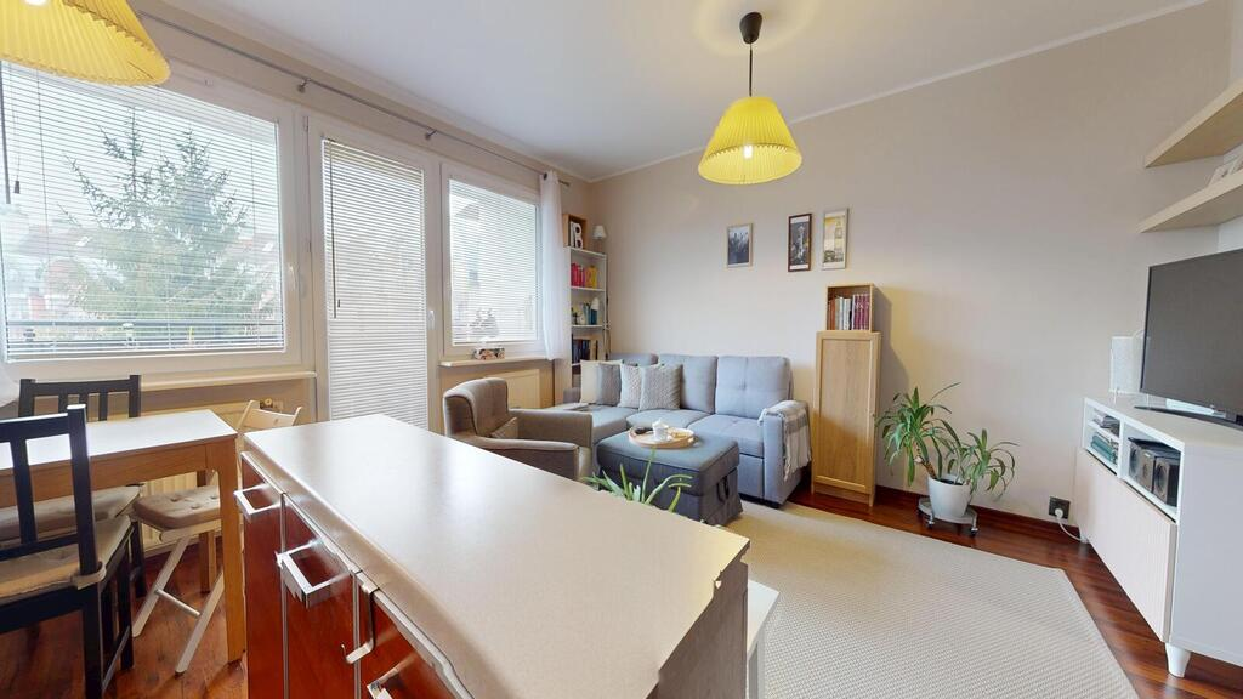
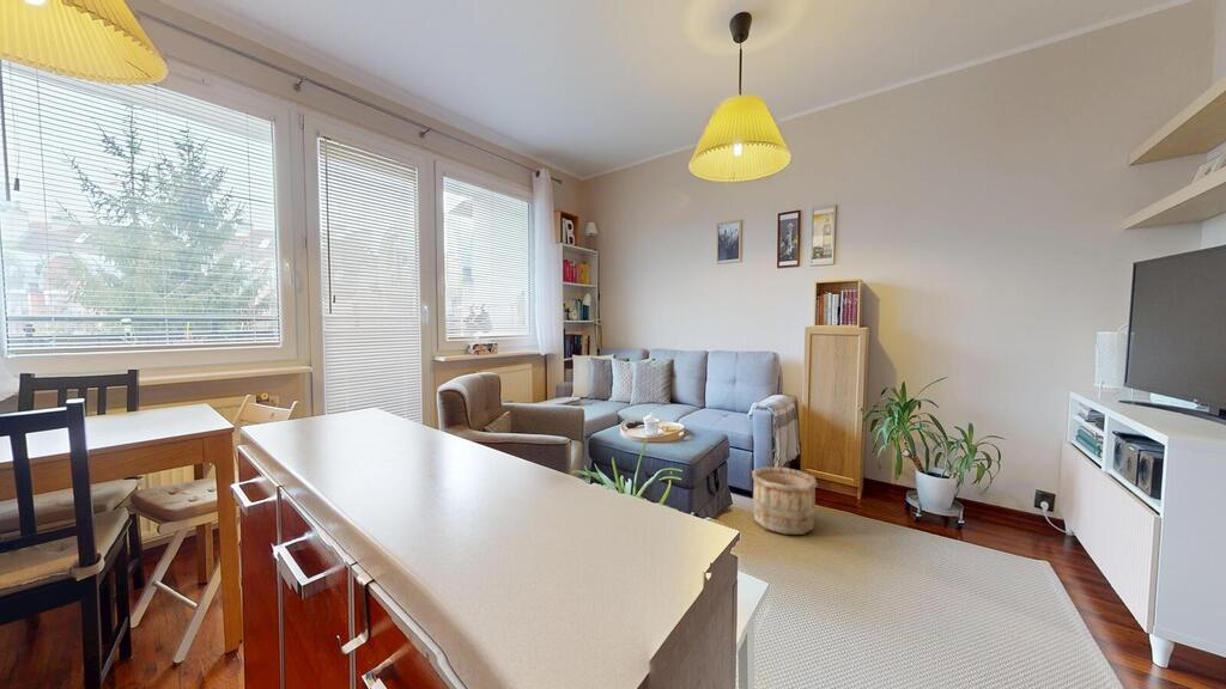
+ wooden bucket (782, 499)
